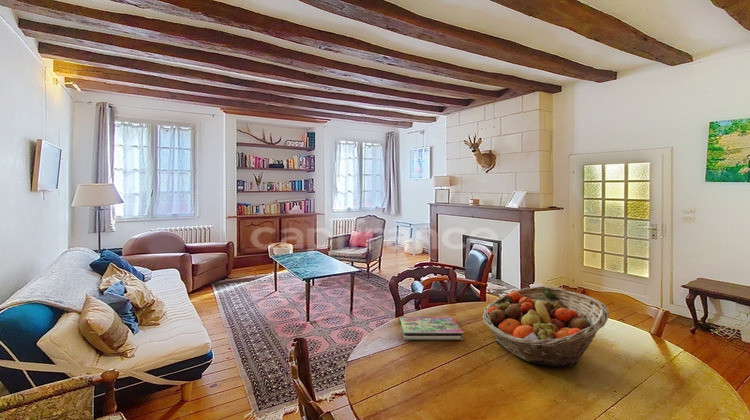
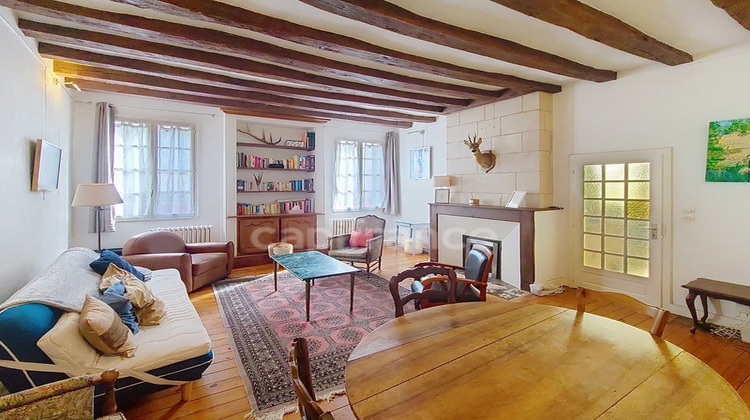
- fruit basket (539, 321)
- book (429, 327)
